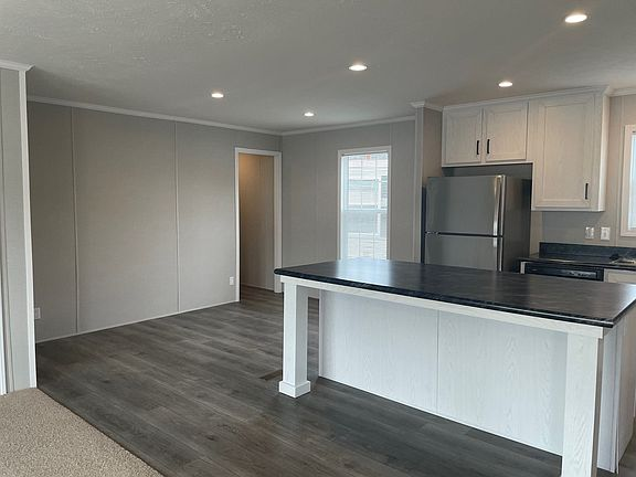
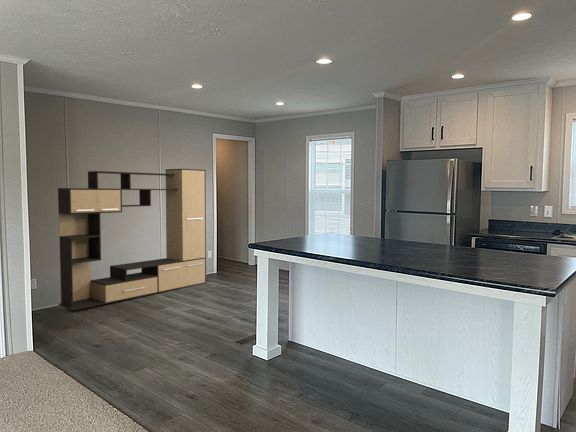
+ media console (134, 206)
